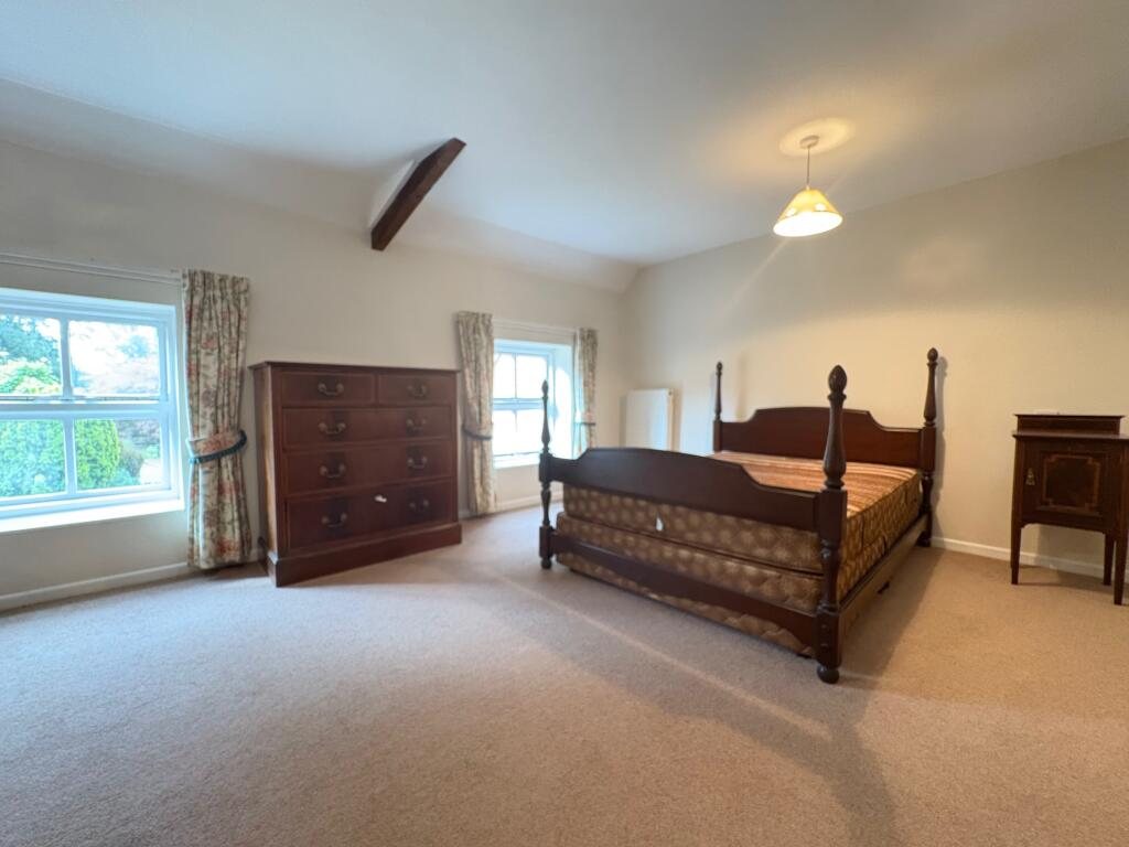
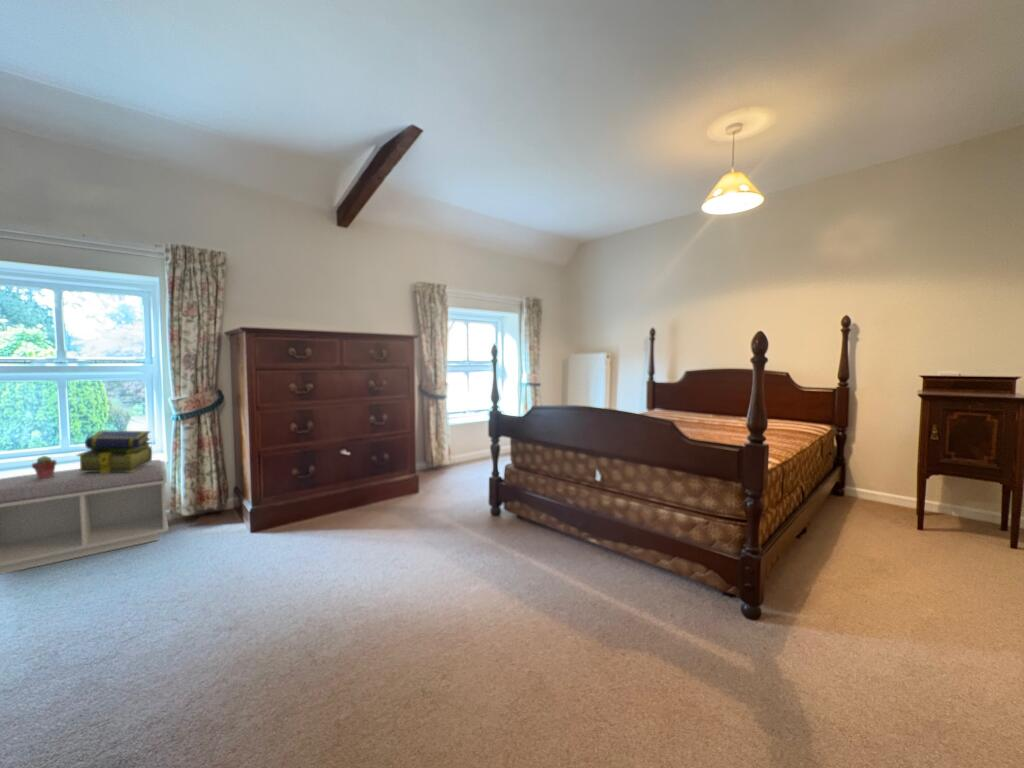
+ stack of books (118, 451)
+ bench (85, 509)
+ potted succulent (44, 466)
